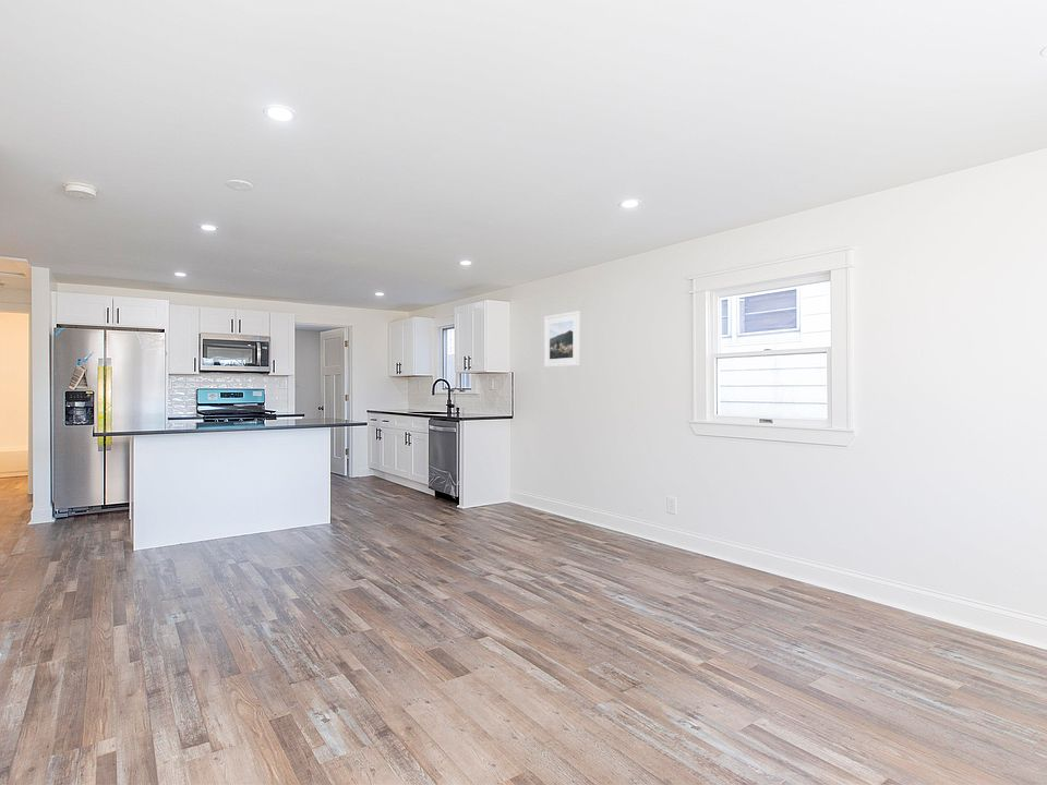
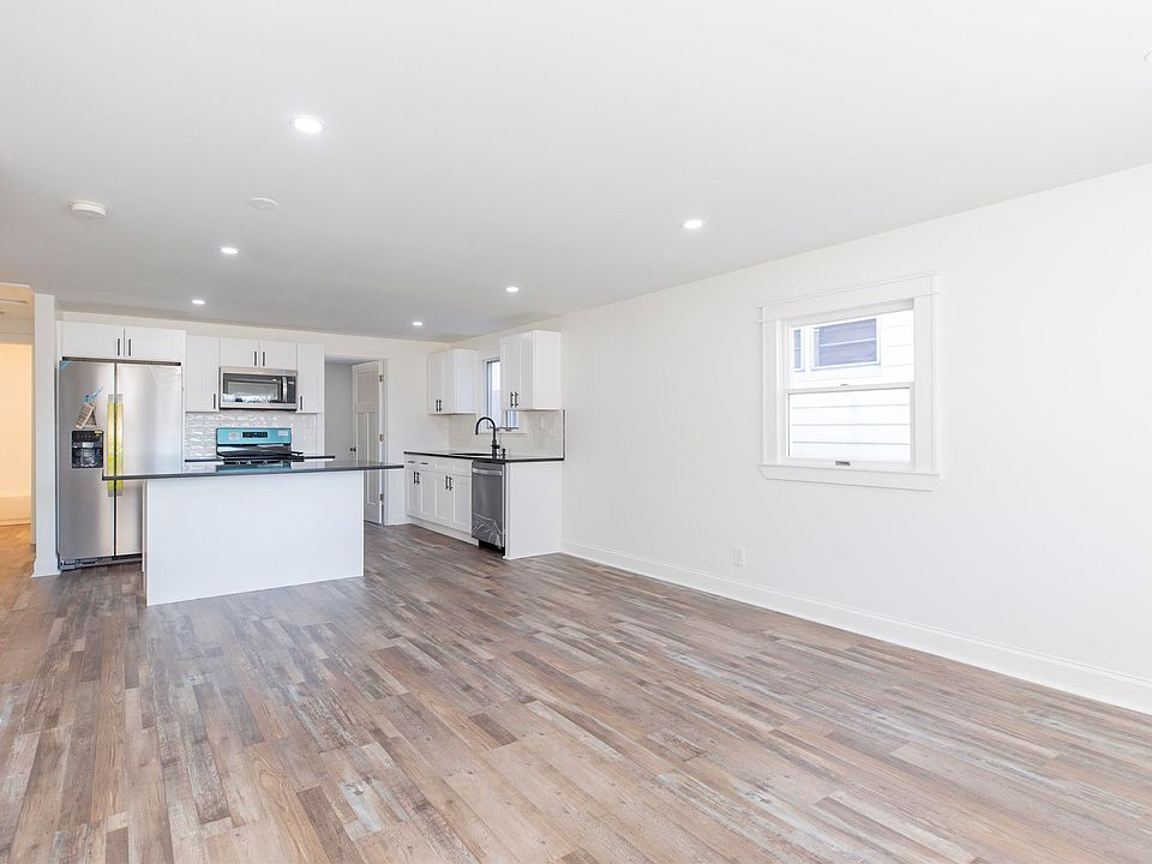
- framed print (561, 340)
